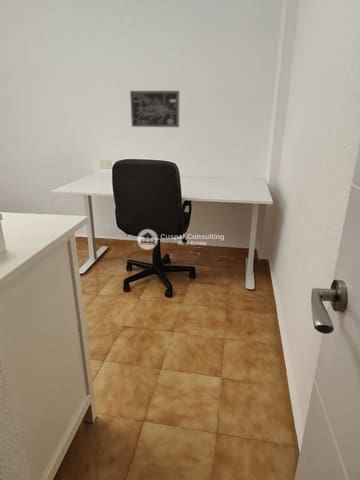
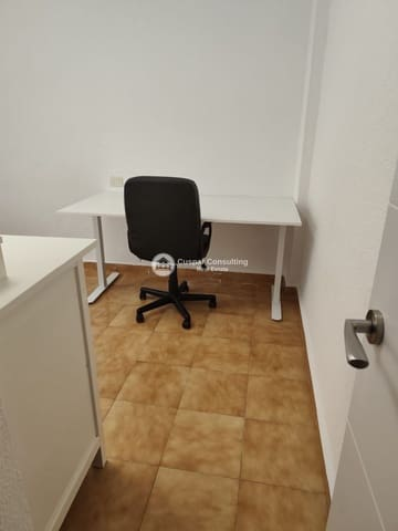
- wall art (154, 109)
